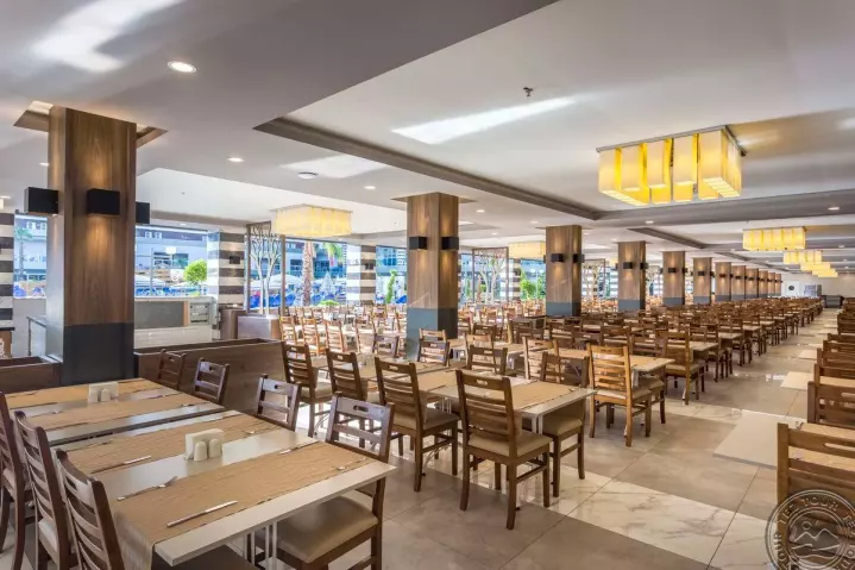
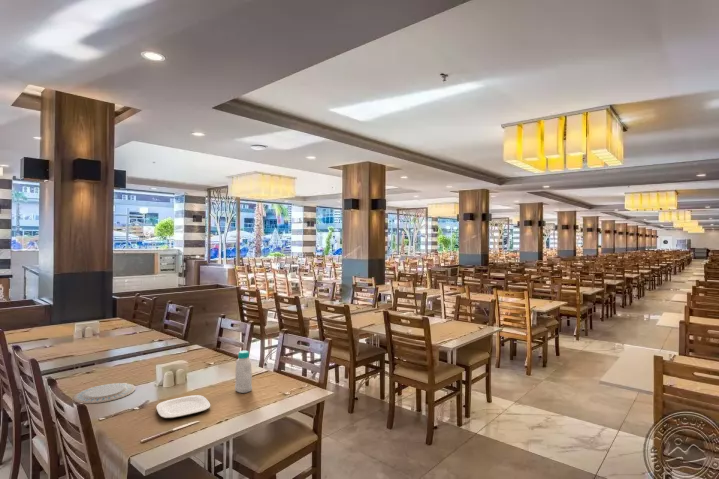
+ plate (183, 407)
+ bottle (243, 371)
+ chinaware (105, 391)
